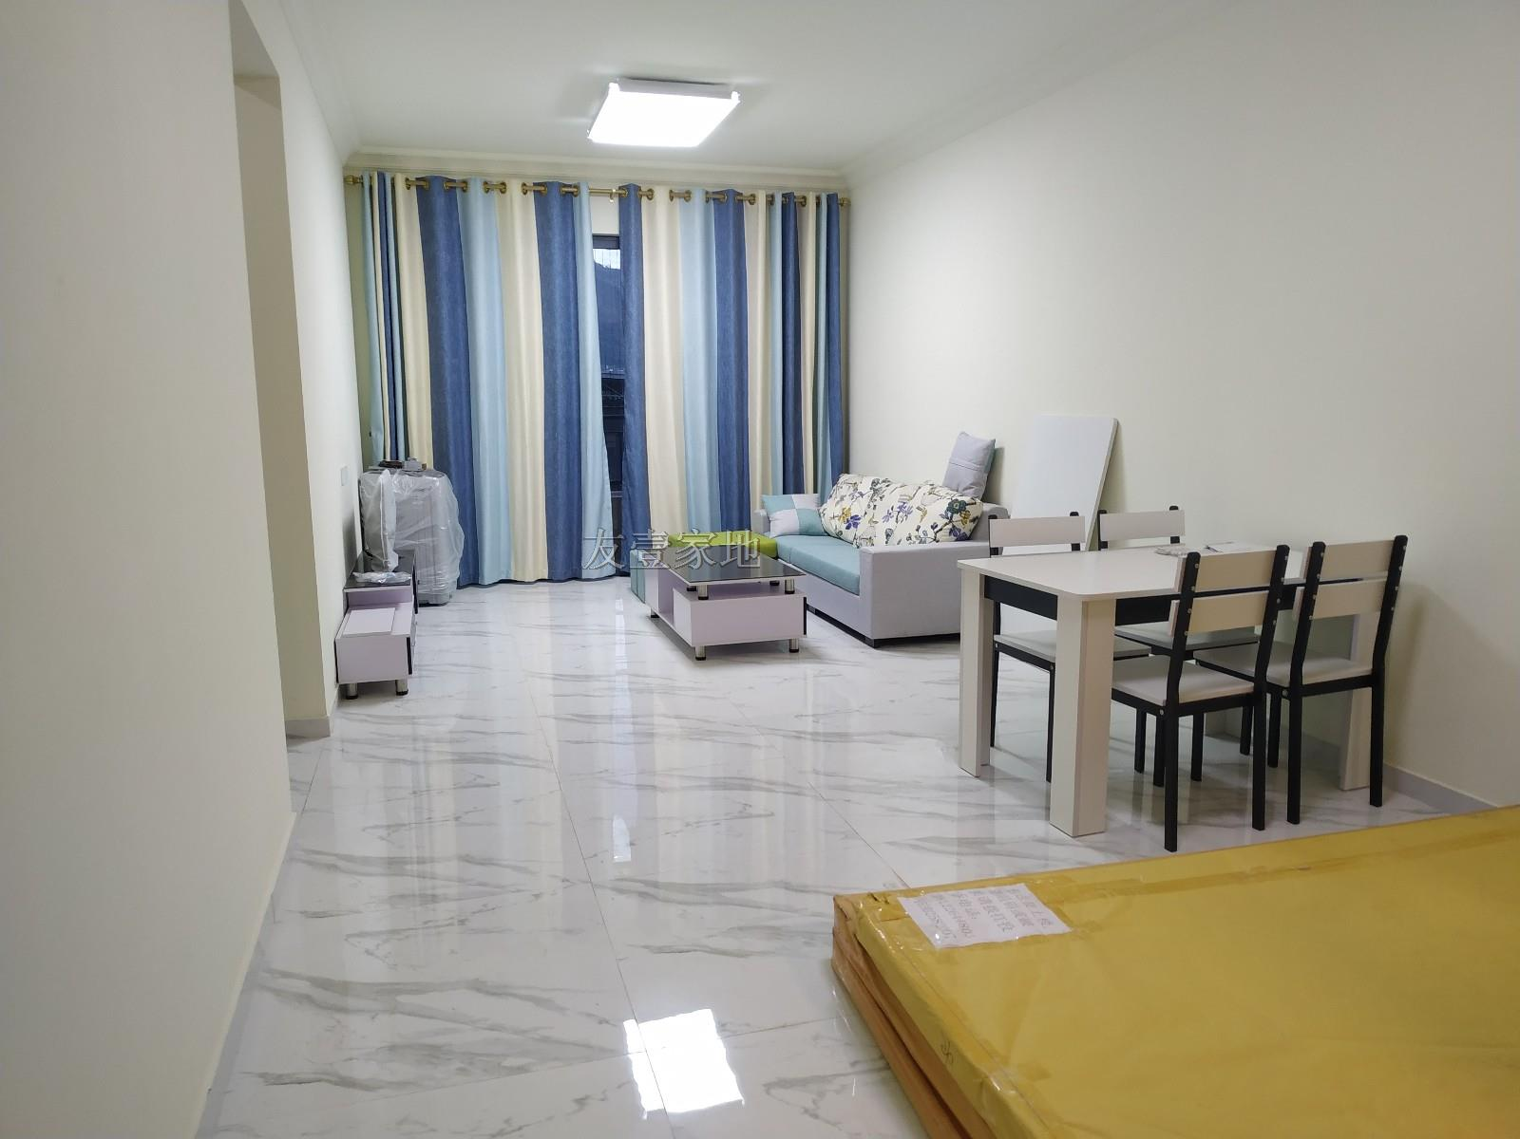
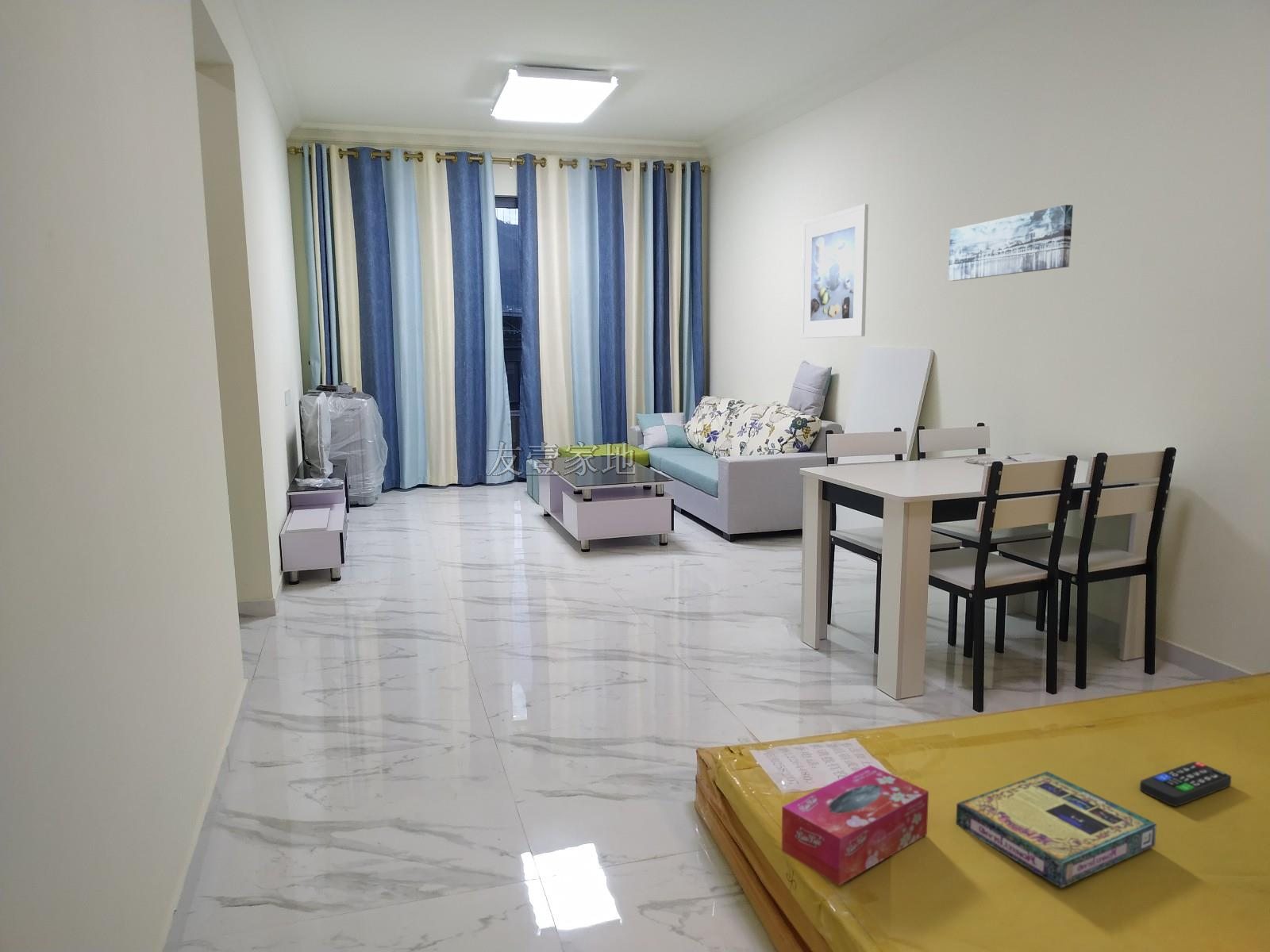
+ wall art (1004, 246)
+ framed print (832, 276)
+ video game box (1053, 823)
+ remote control (1185, 782)
+ tissue box (856, 820)
